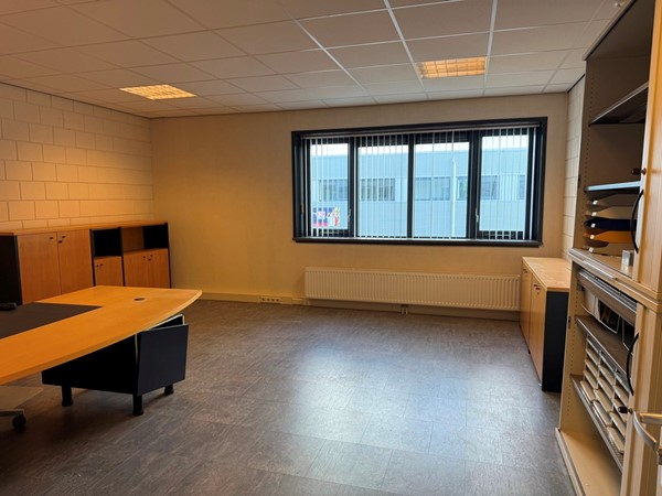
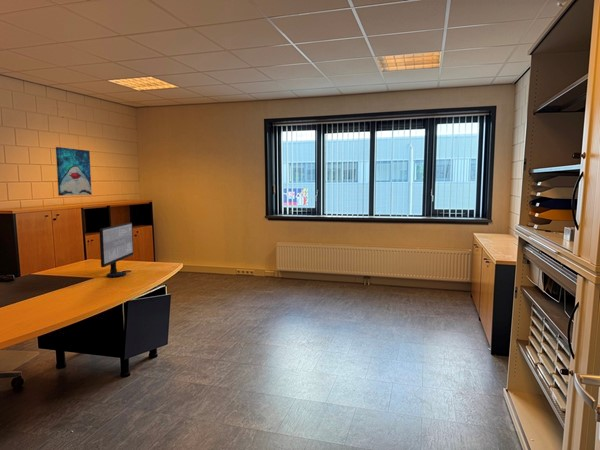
+ wall art (74, 172)
+ computer monitor (115, 250)
